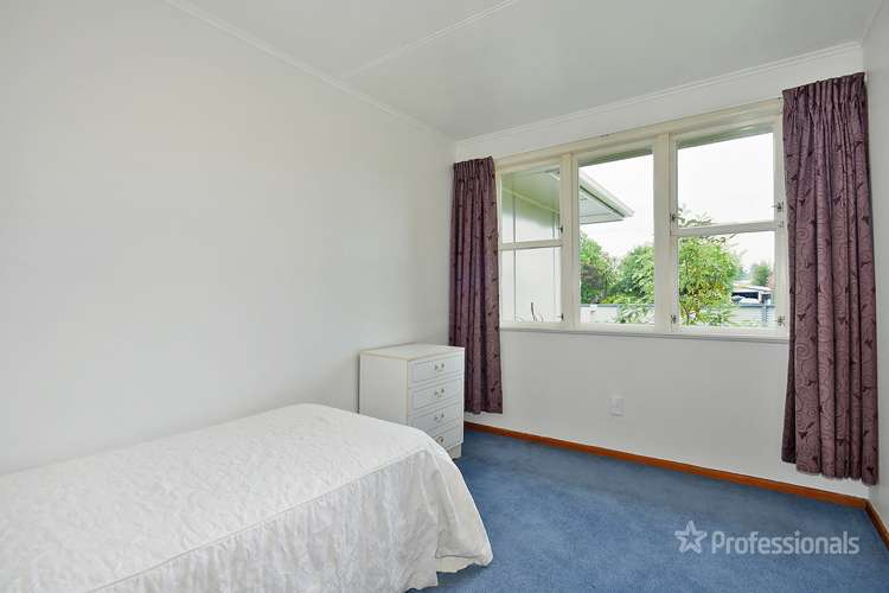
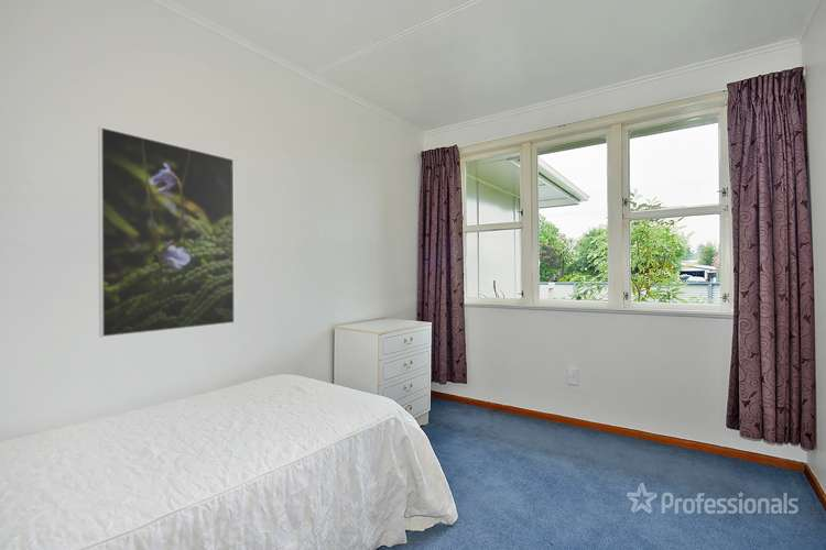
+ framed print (174, 237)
